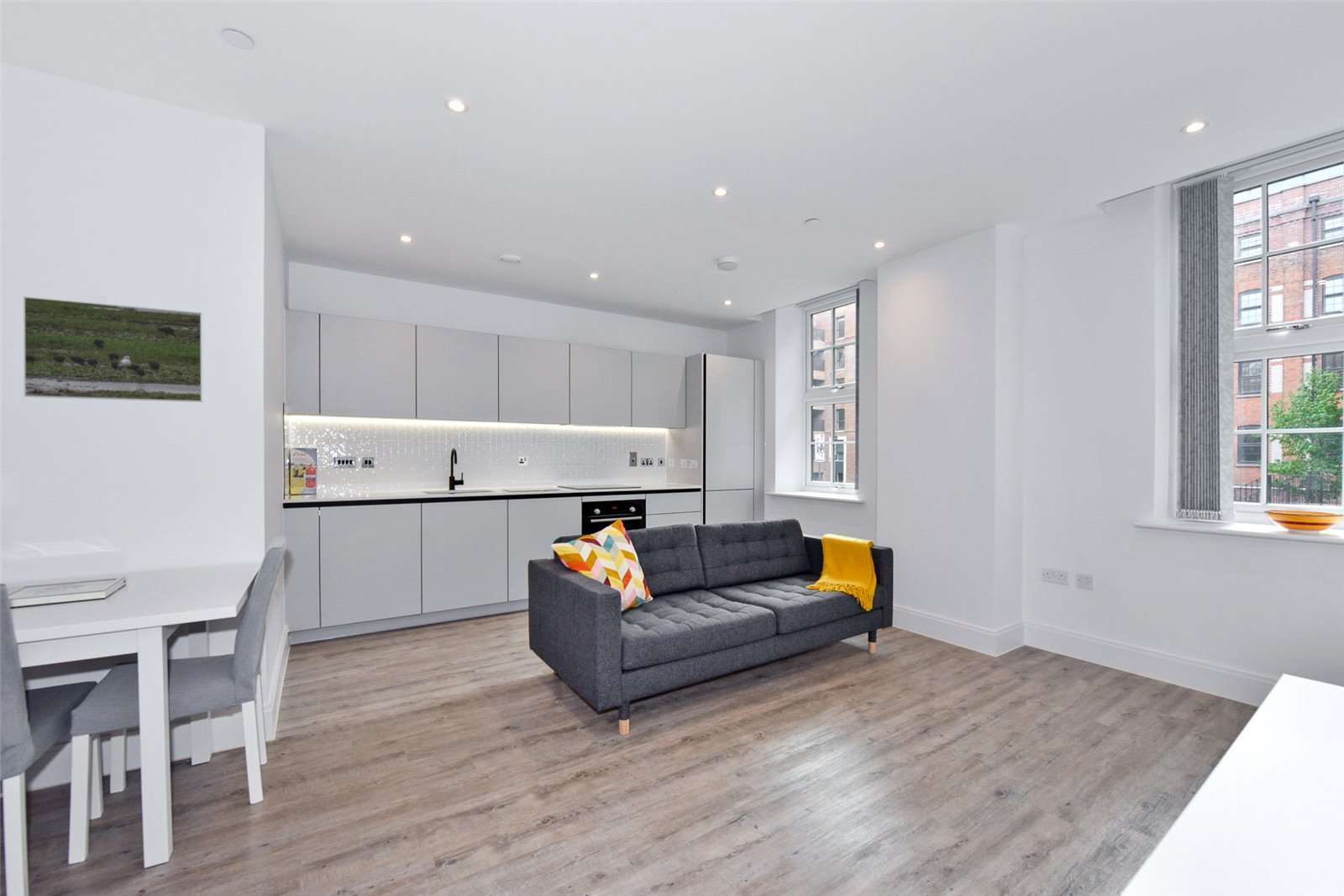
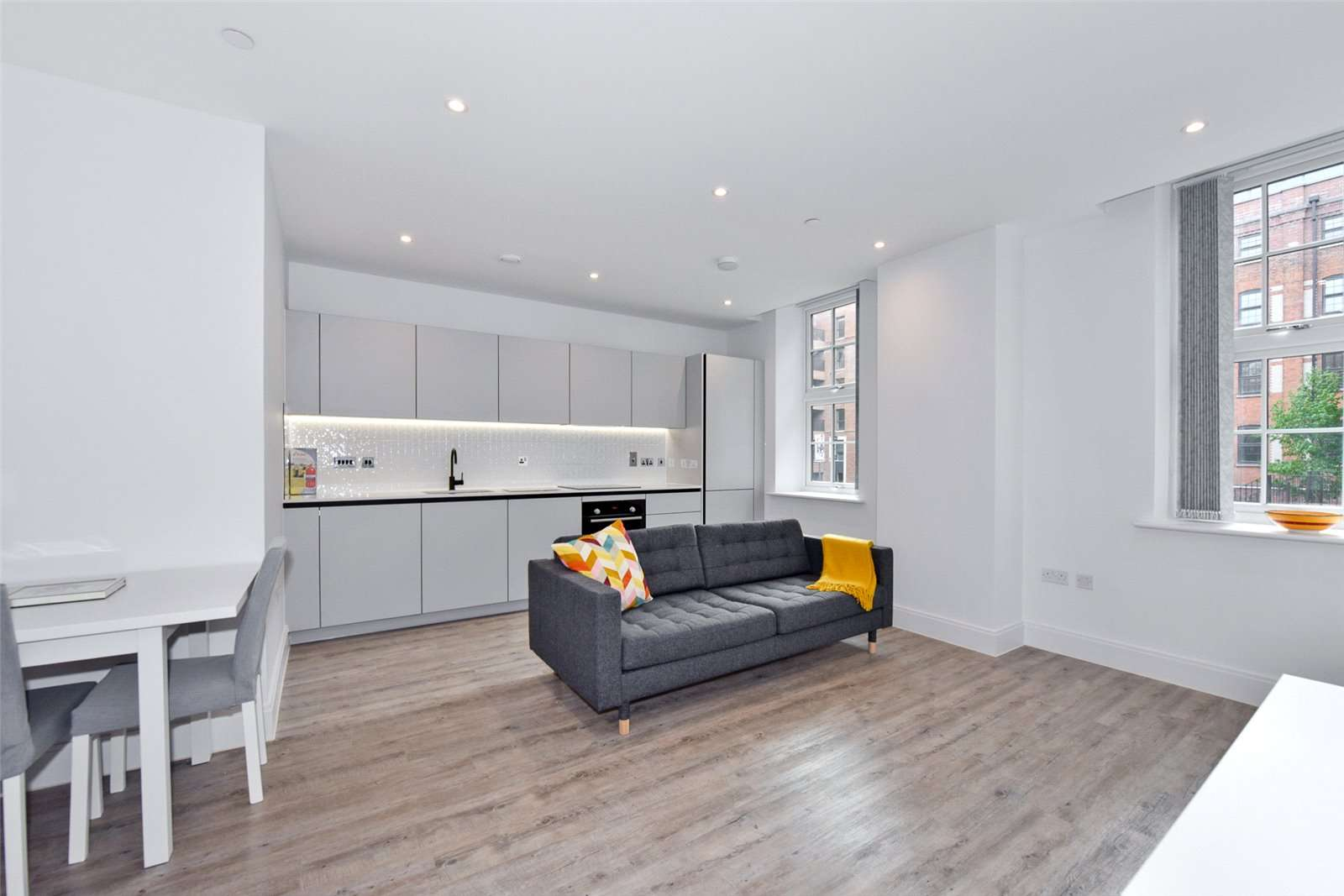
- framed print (118, 352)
